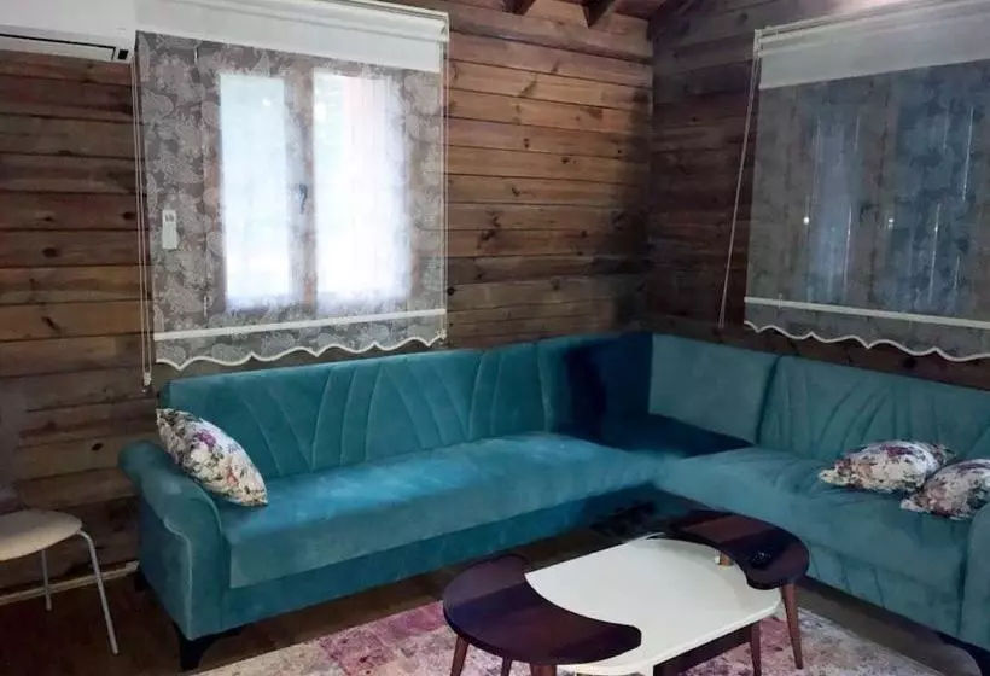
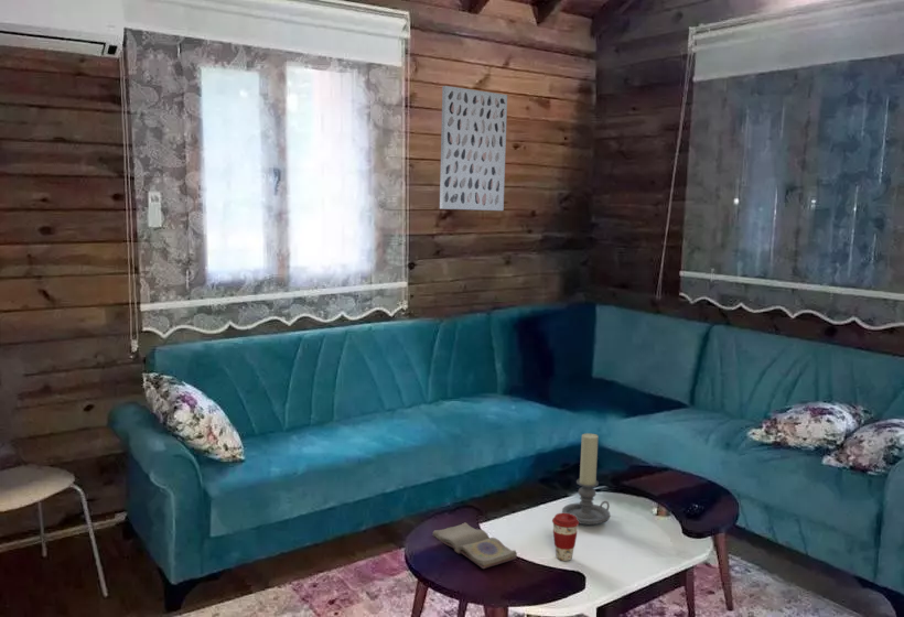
+ wall art (474, 150)
+ coffee cup (564, 537)
+ candle holder (591, 475)
+ diary (473, 542)
